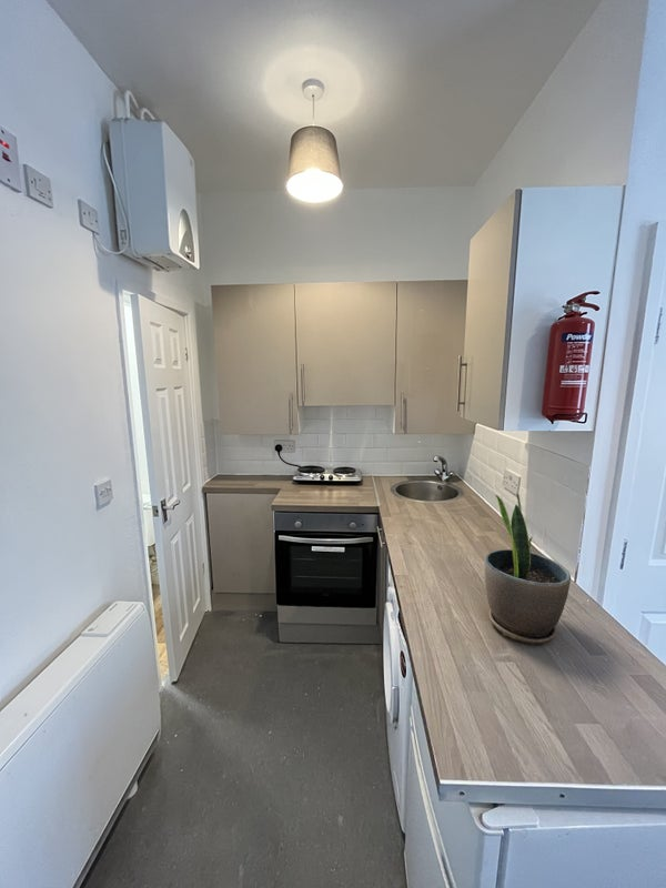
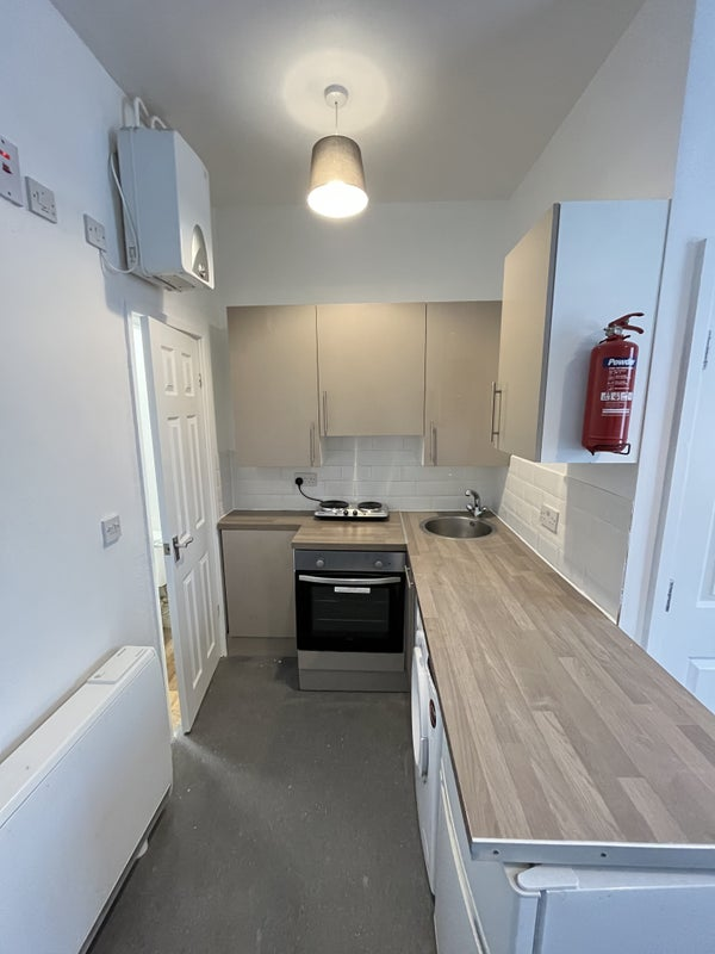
- potted plant (526, 562)
